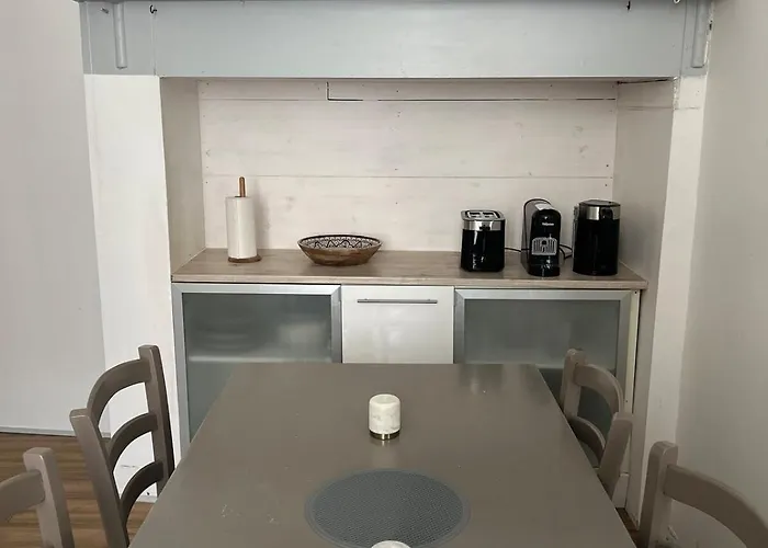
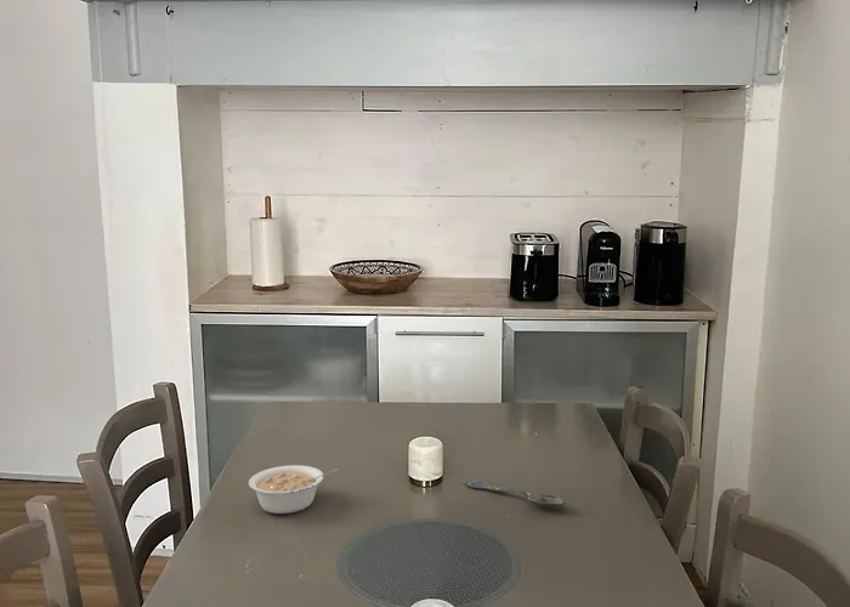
+ spoon (511, 490)
+ legume (289, 487)
